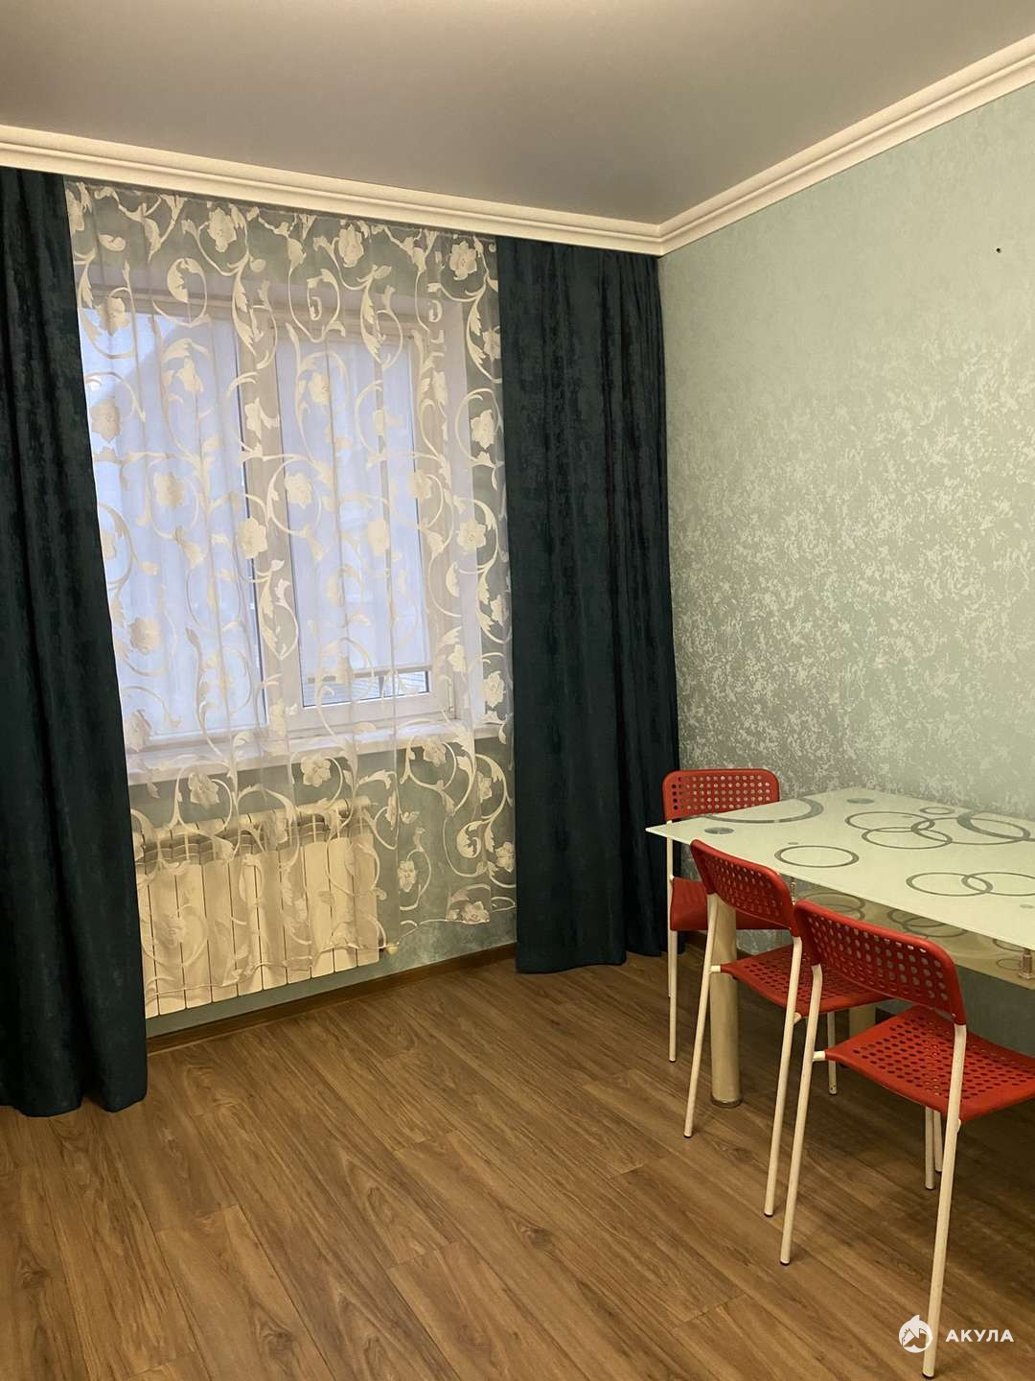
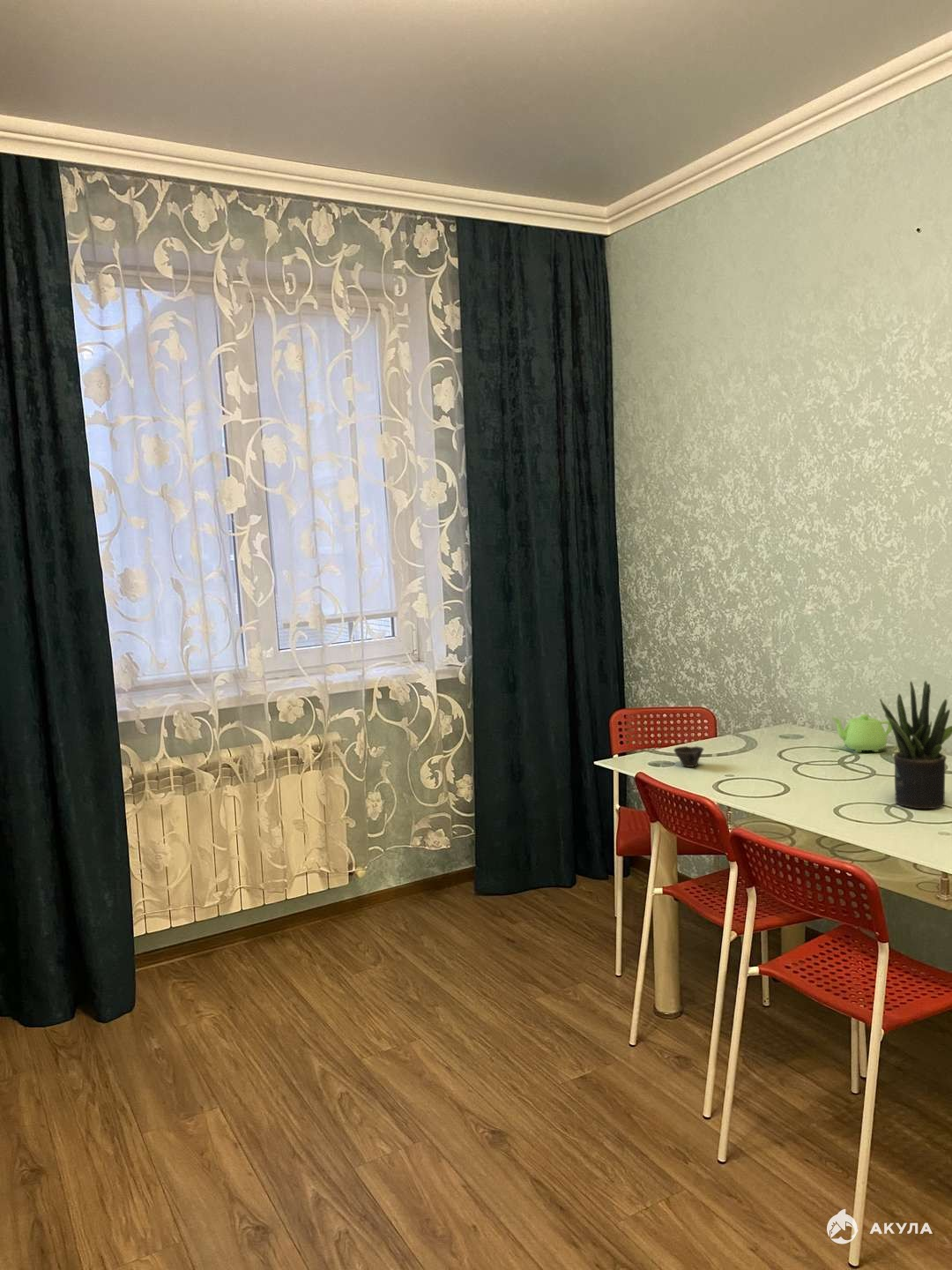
+ teapot (862, 732)
+ cup (689, 757)
+ potted plant (914, 743)
